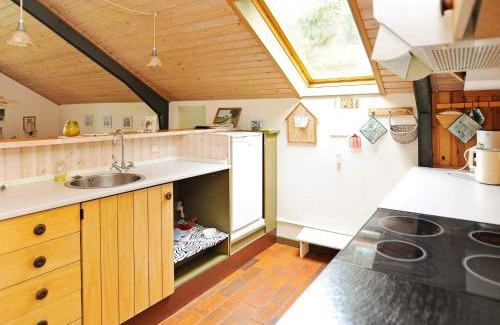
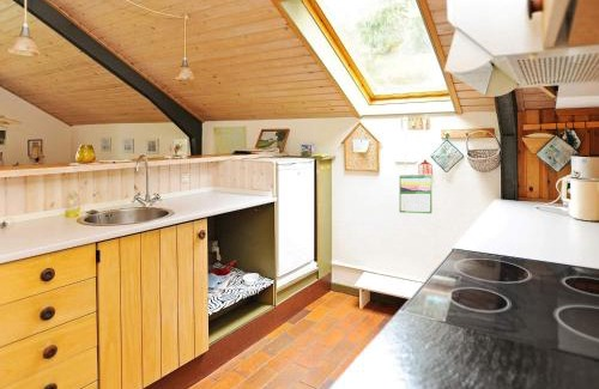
+ calendar (415, 193)
